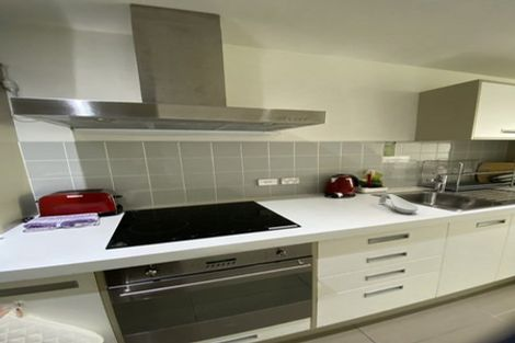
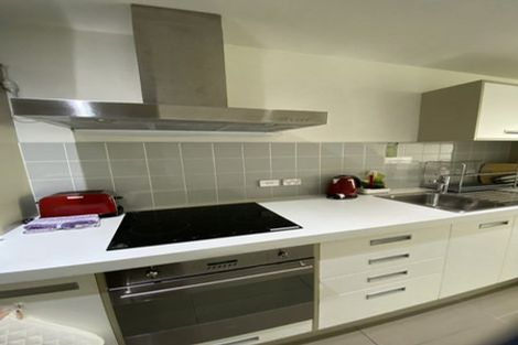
- spoon rest (396, 202)
